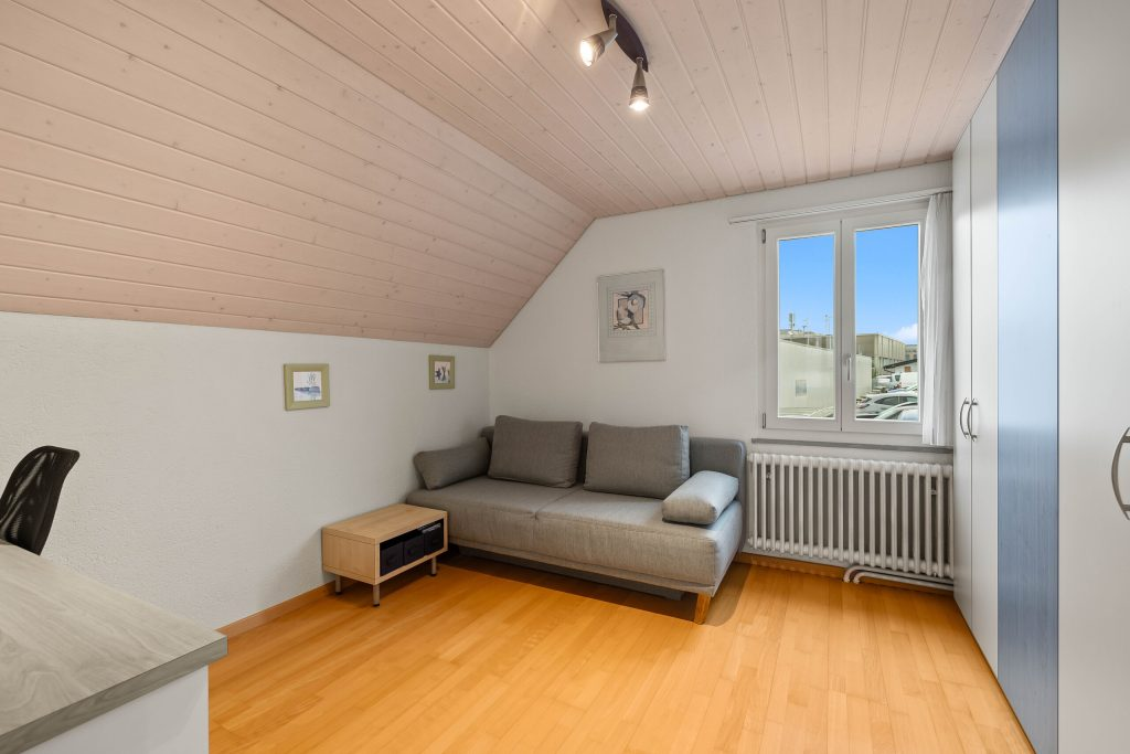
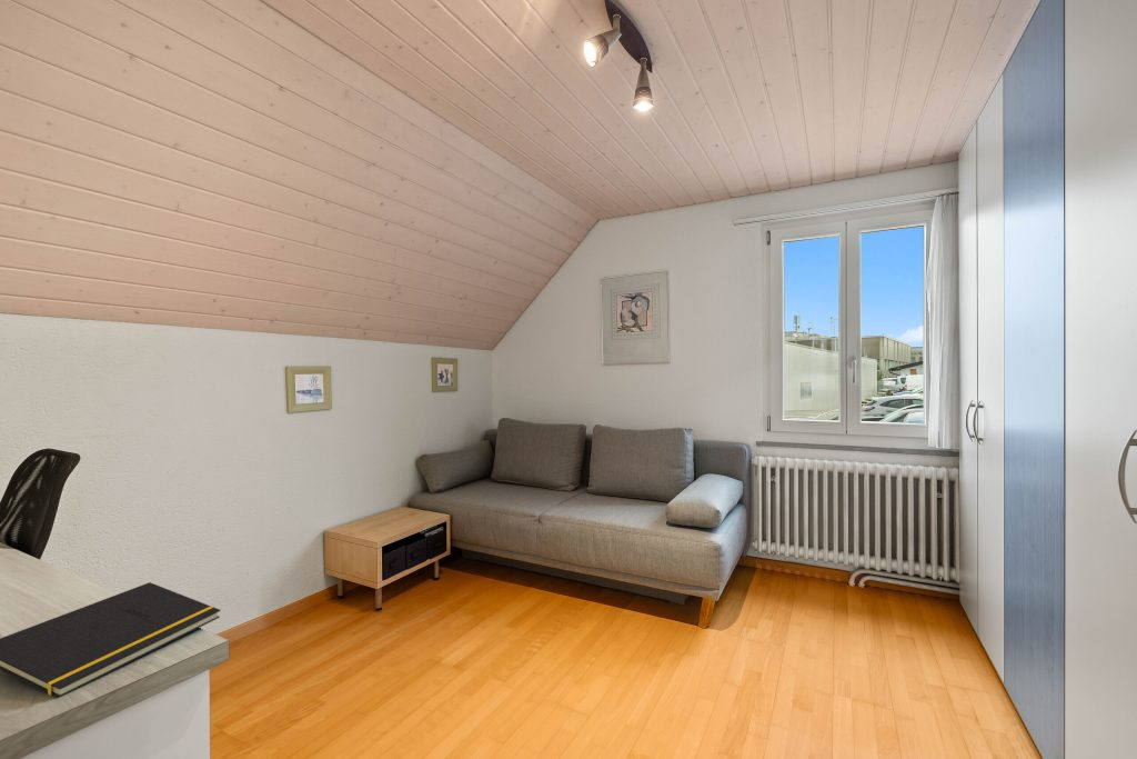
+ notepad (111, 630)
